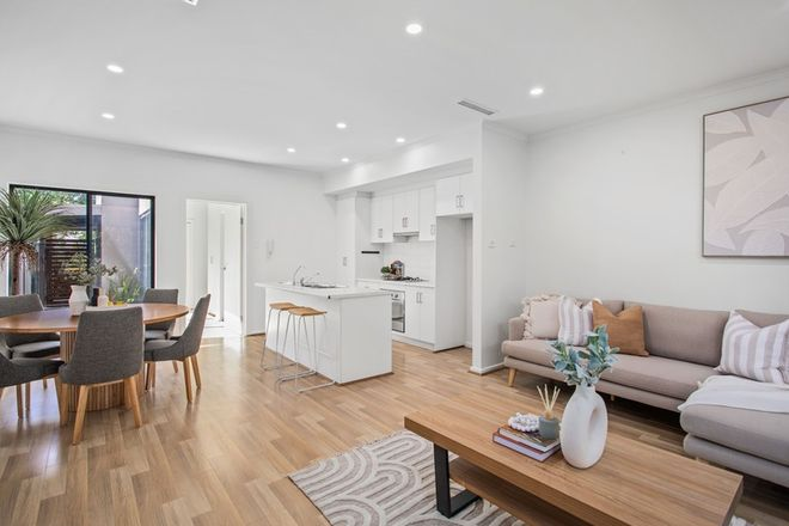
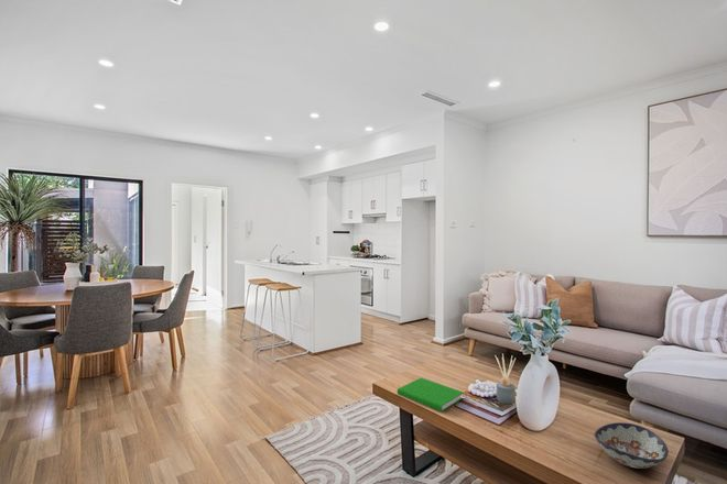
+ decorative bowl (629, 449)
+ book (430, 393)
